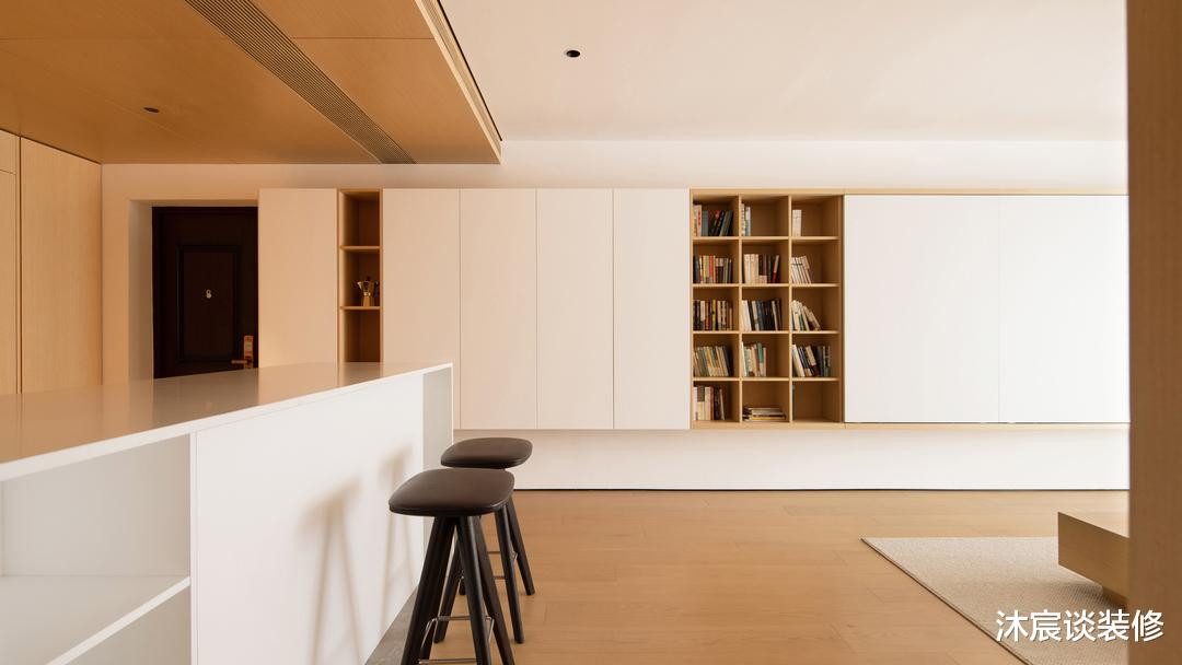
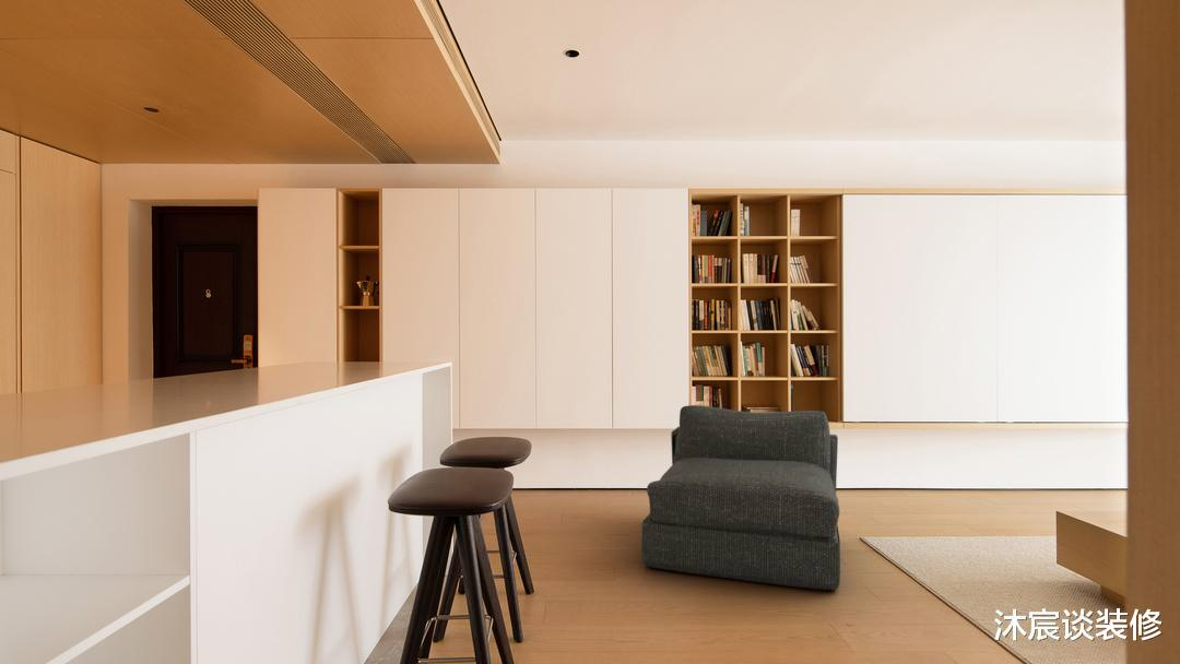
+ armchair (744, 482)
